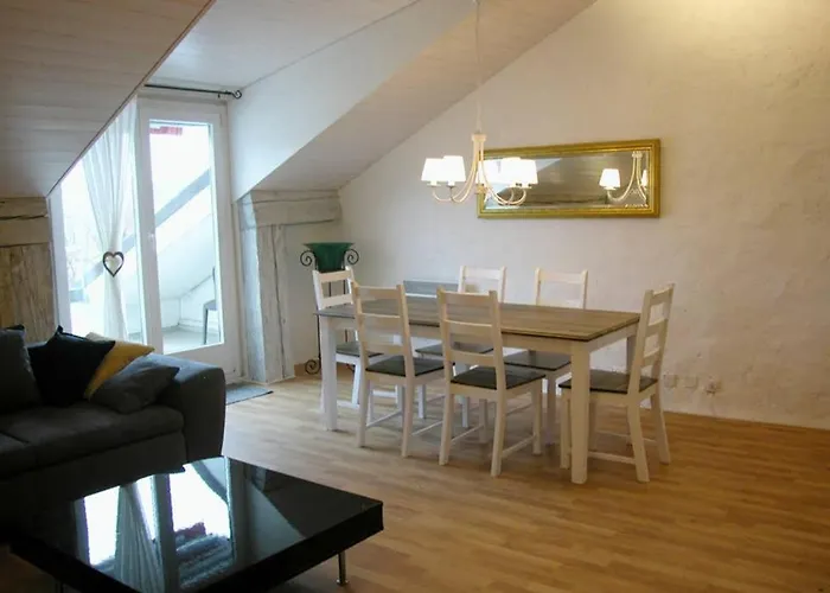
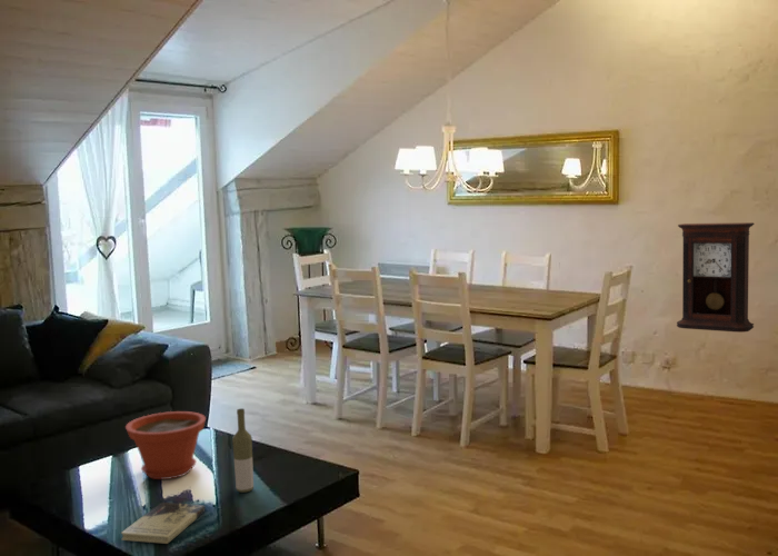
+ plant pot (168, 447)
+ pendulum clock (714, 276)
+ book (164, 522)
+ bottle (242, 449)
